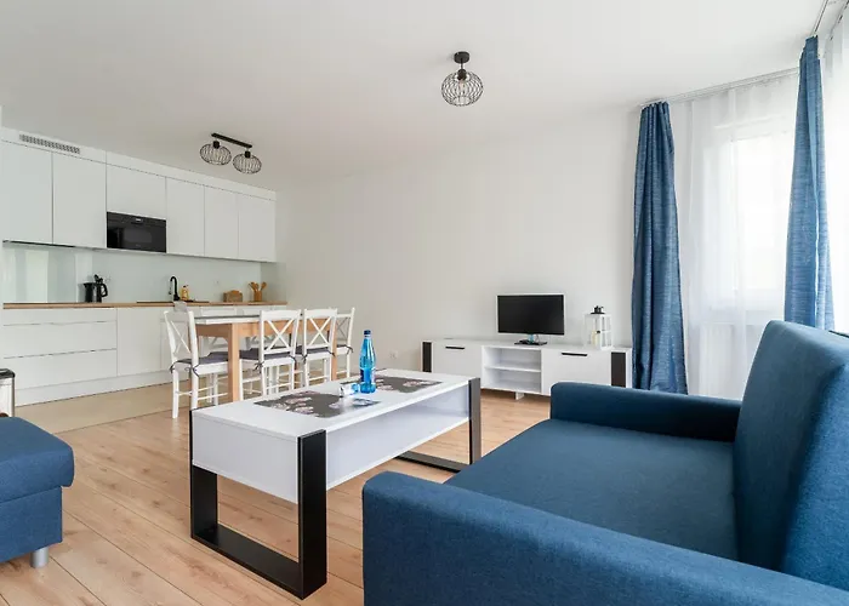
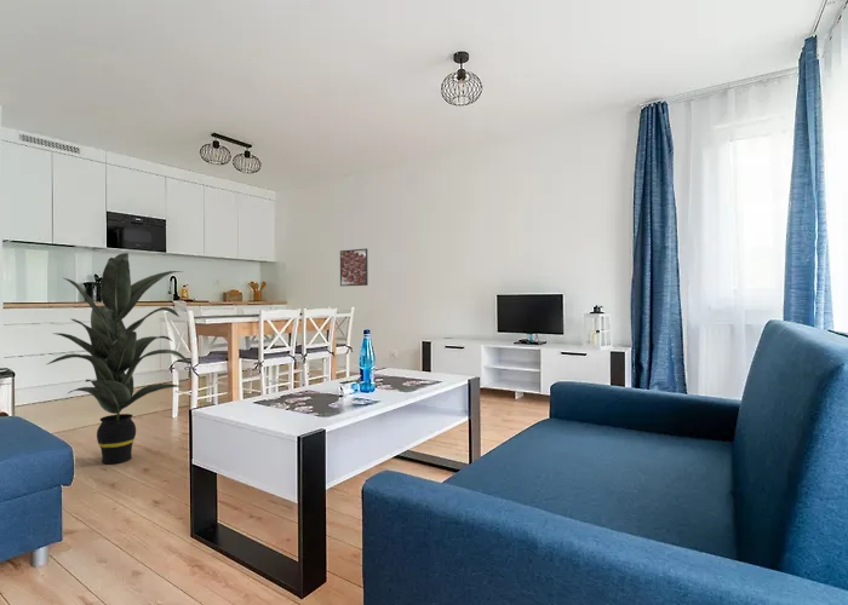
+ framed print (353, 267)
+ indoor plant (124, 353)
